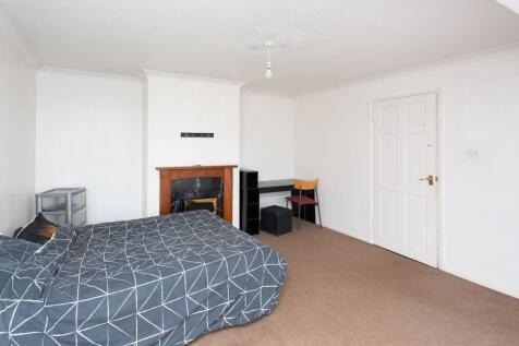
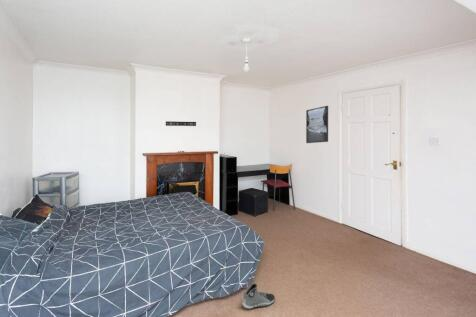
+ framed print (316, 125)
+ sneaker (259, 293)
